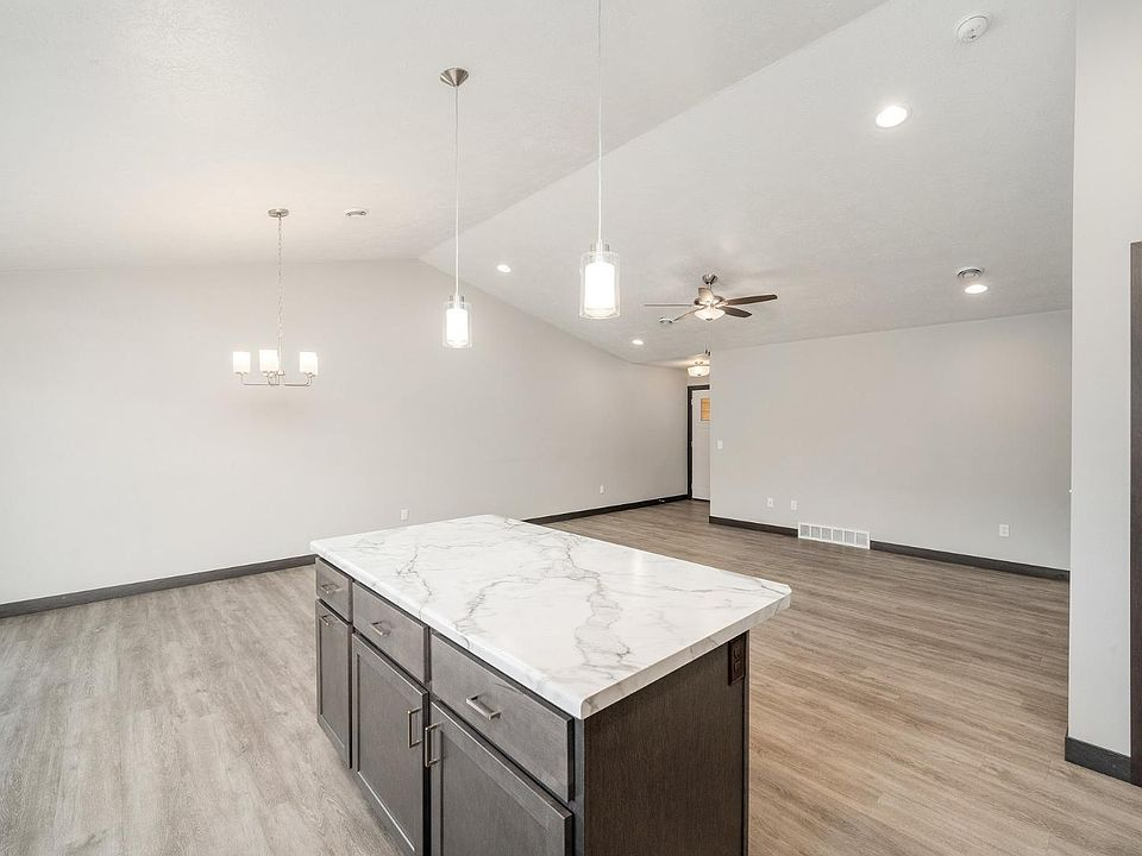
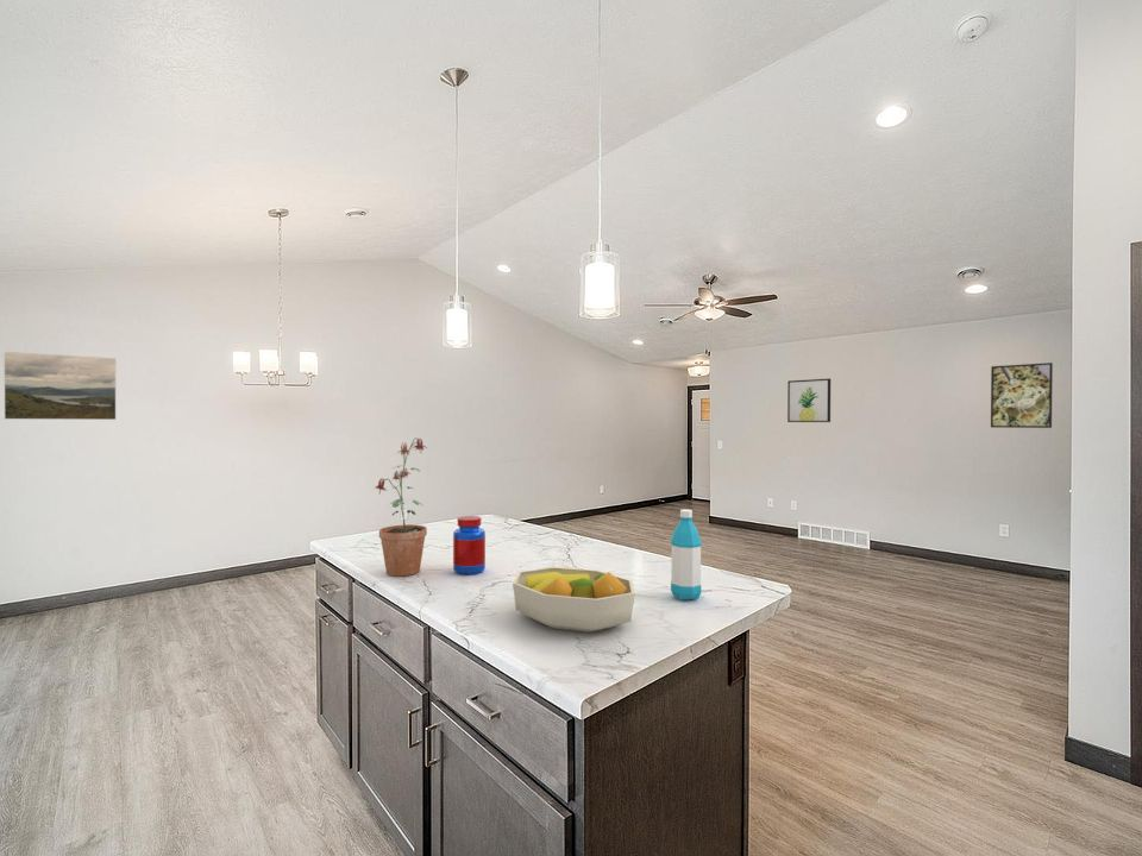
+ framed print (1019, 396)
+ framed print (62, 386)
+ fruit bowl (572, 591)
+ wall art (808, 401)
+ potted plant (401, 504)
+ jar (469, 543)
+ water bottle (685, 553)
